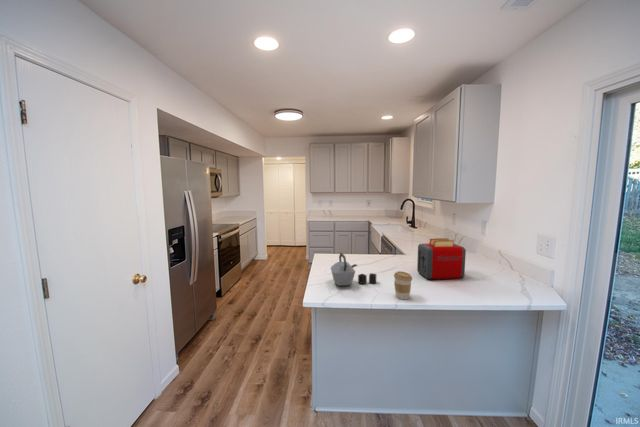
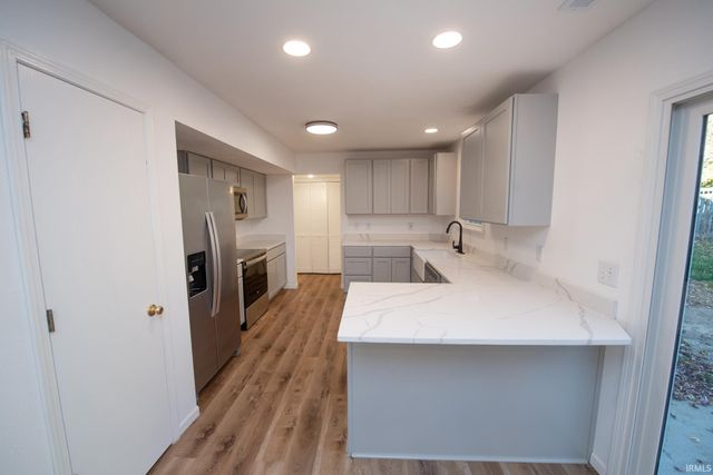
- coffee cup (402, 284)
- kettle (353, 269)
- toaster (440, 257)
